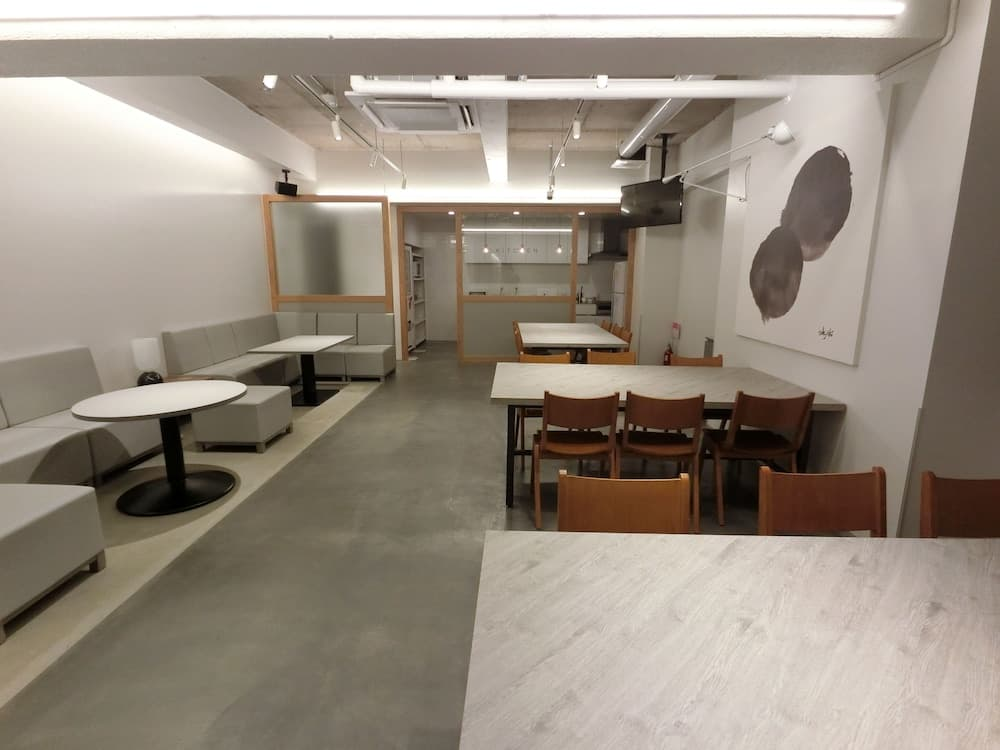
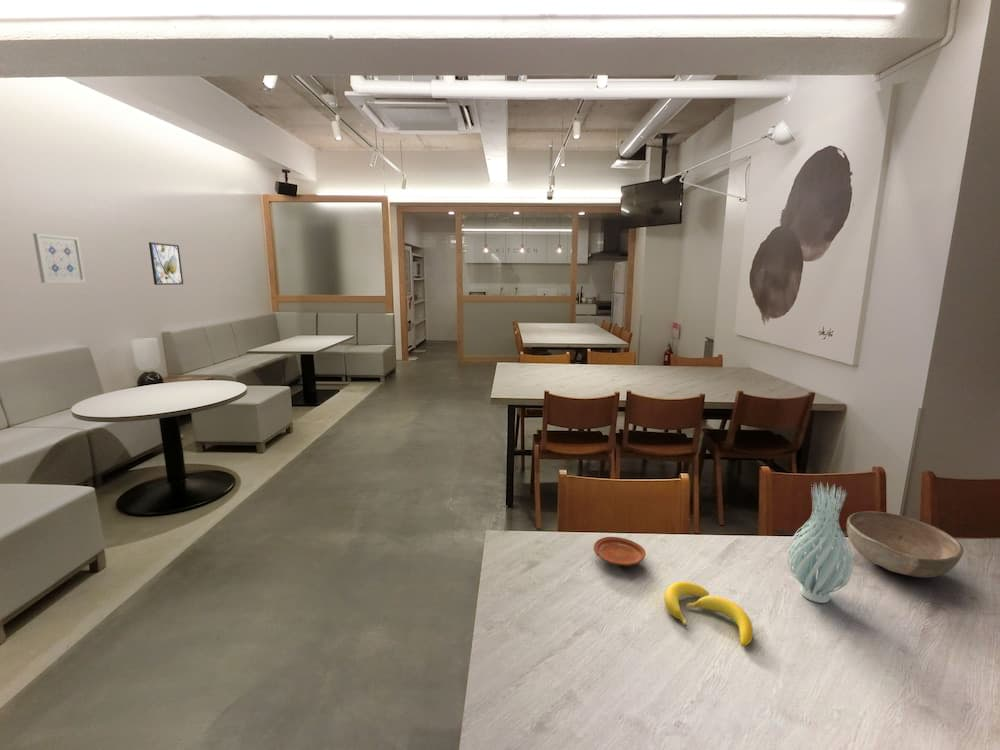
+ banana (705, 608)
+ plate (618, 554)
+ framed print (166, 264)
+ vase (821, 542)
+ bowl (900, 548)
+ wall art (60, 259)
